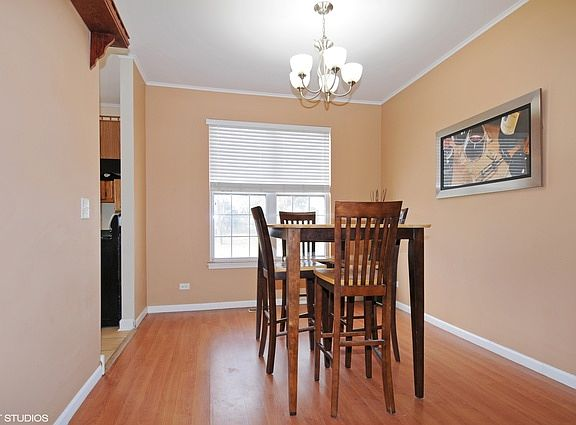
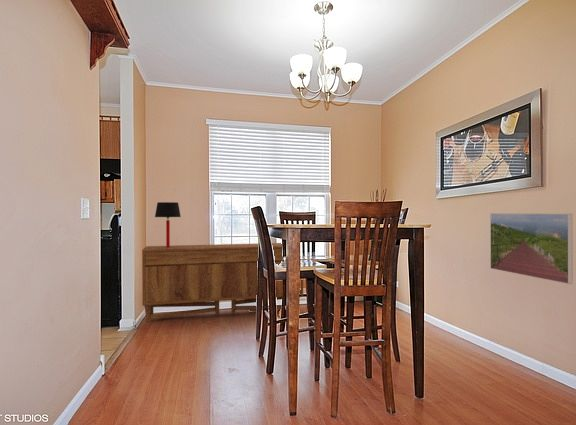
+ table lamp (167, 224)
+ sideboard (225, 279)
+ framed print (526, 244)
